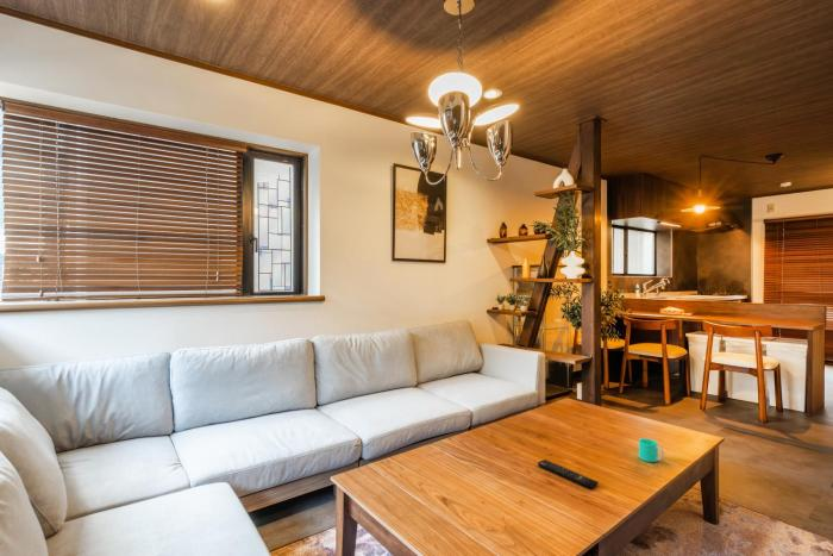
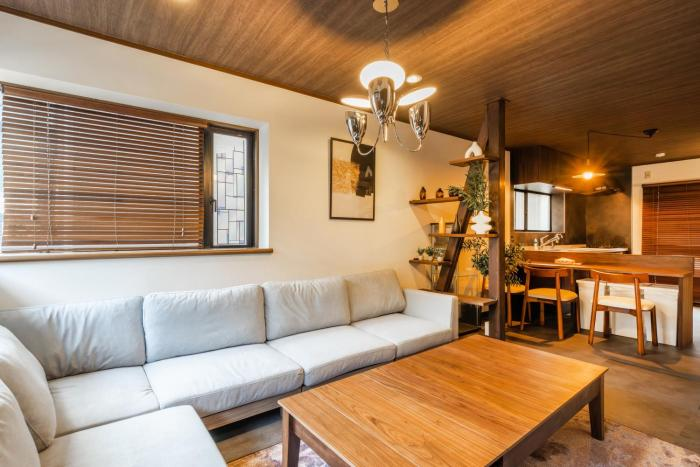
- cup (651, 451)
- remote control (565, 473)
